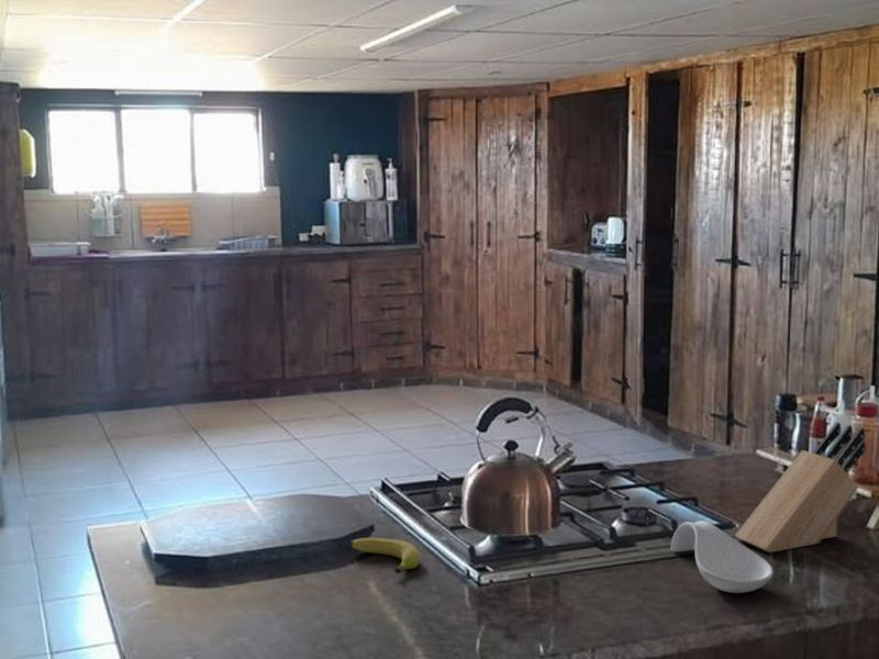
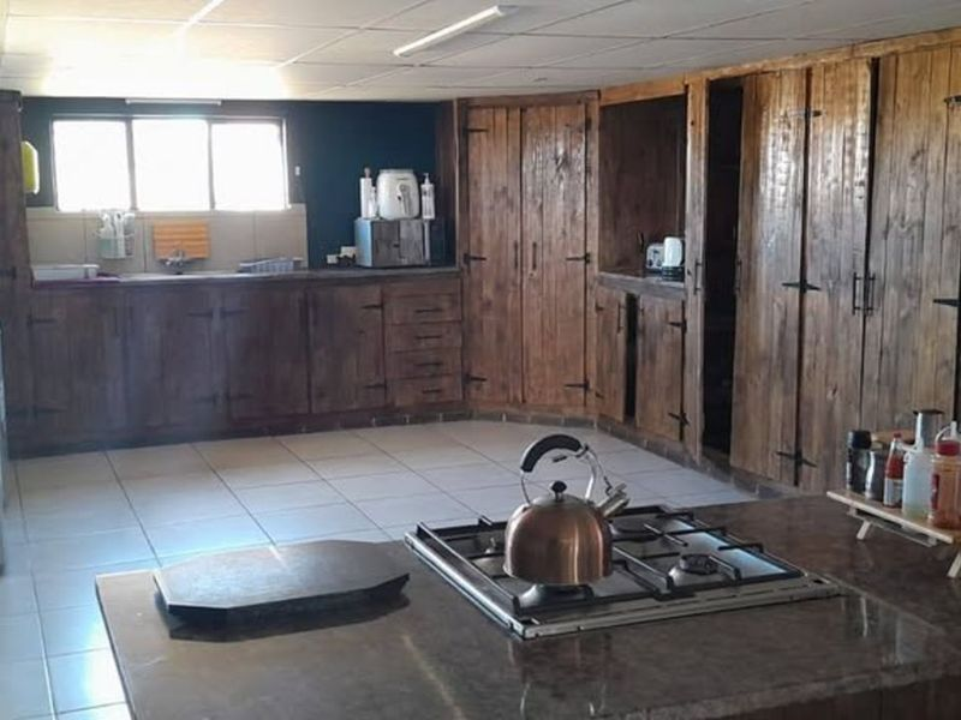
- knife block (805, 483)
- fruit (387, 554)
- spoon rest (714, 554)
